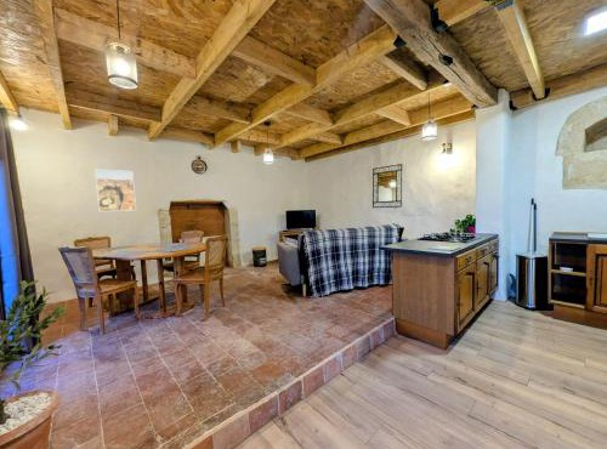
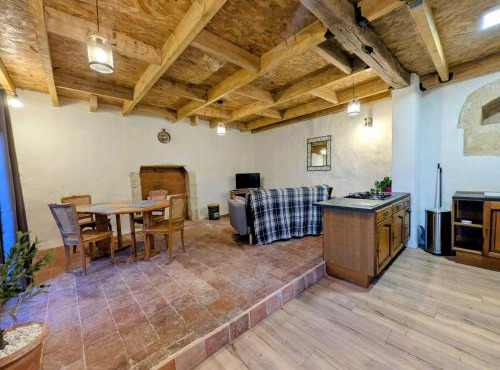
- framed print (115, 191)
